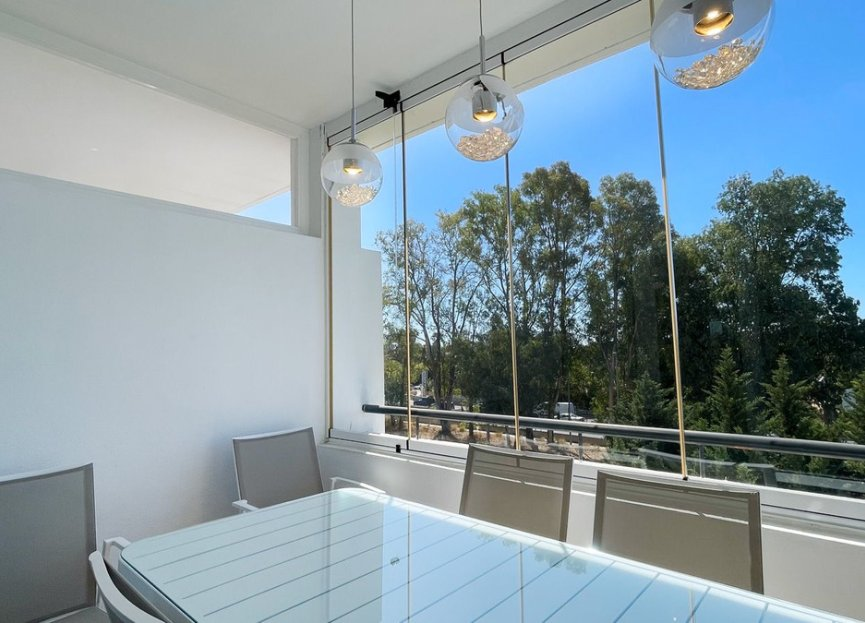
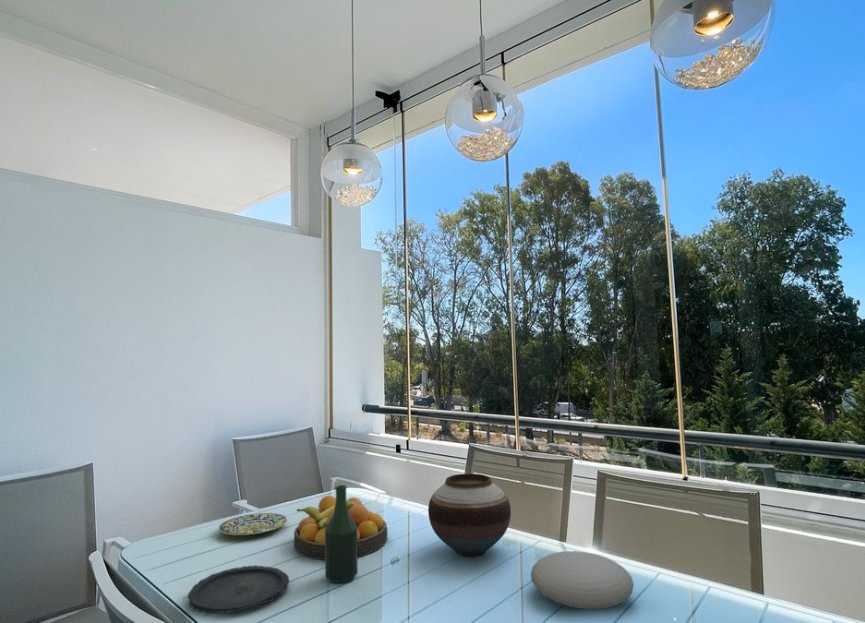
+ plate (239, 589)
+ plate (580, 577)
+ vase (469, 514)
+ plate (253, 526)
+ fruit bowl (332, 515)
+ bottle (341, 531)
